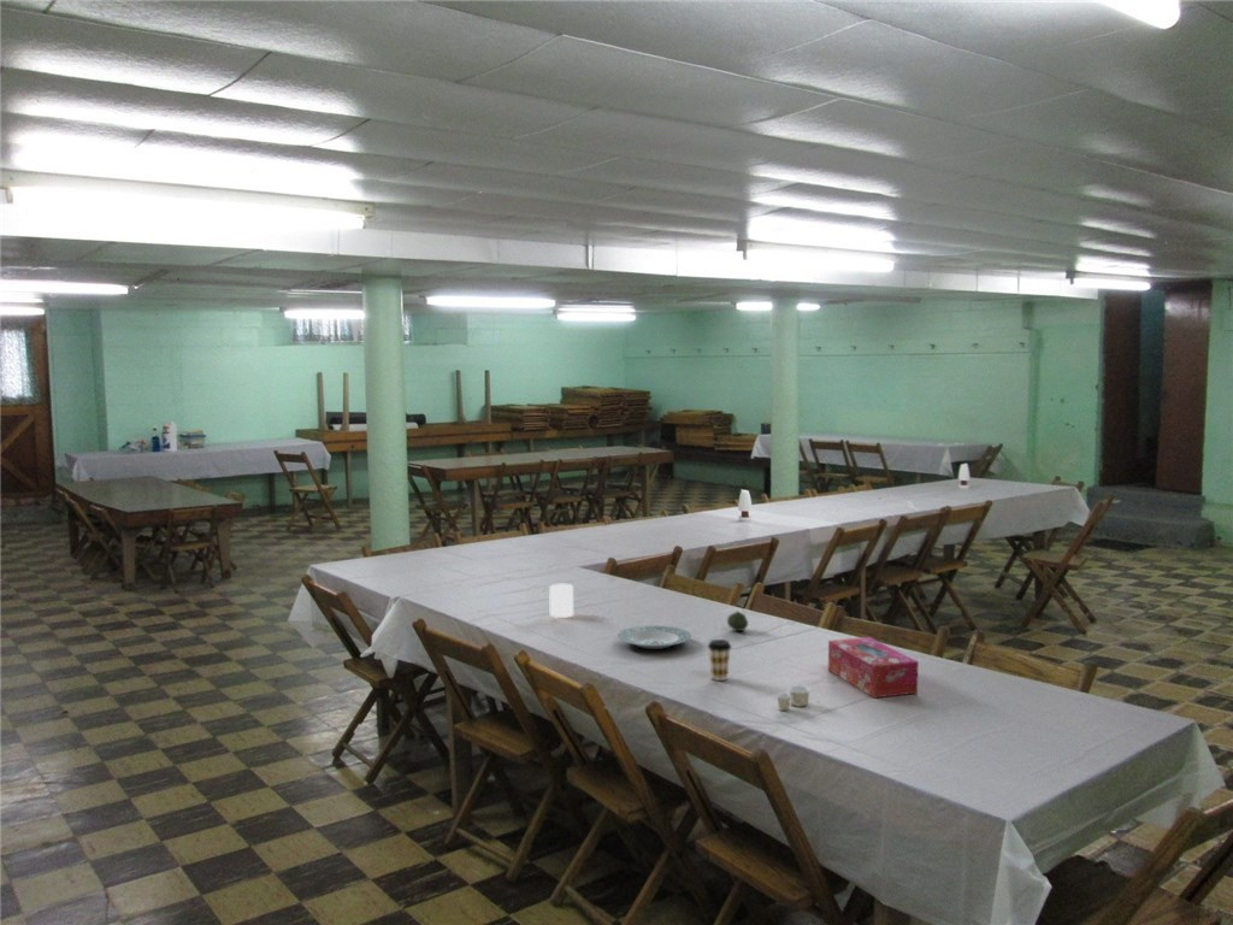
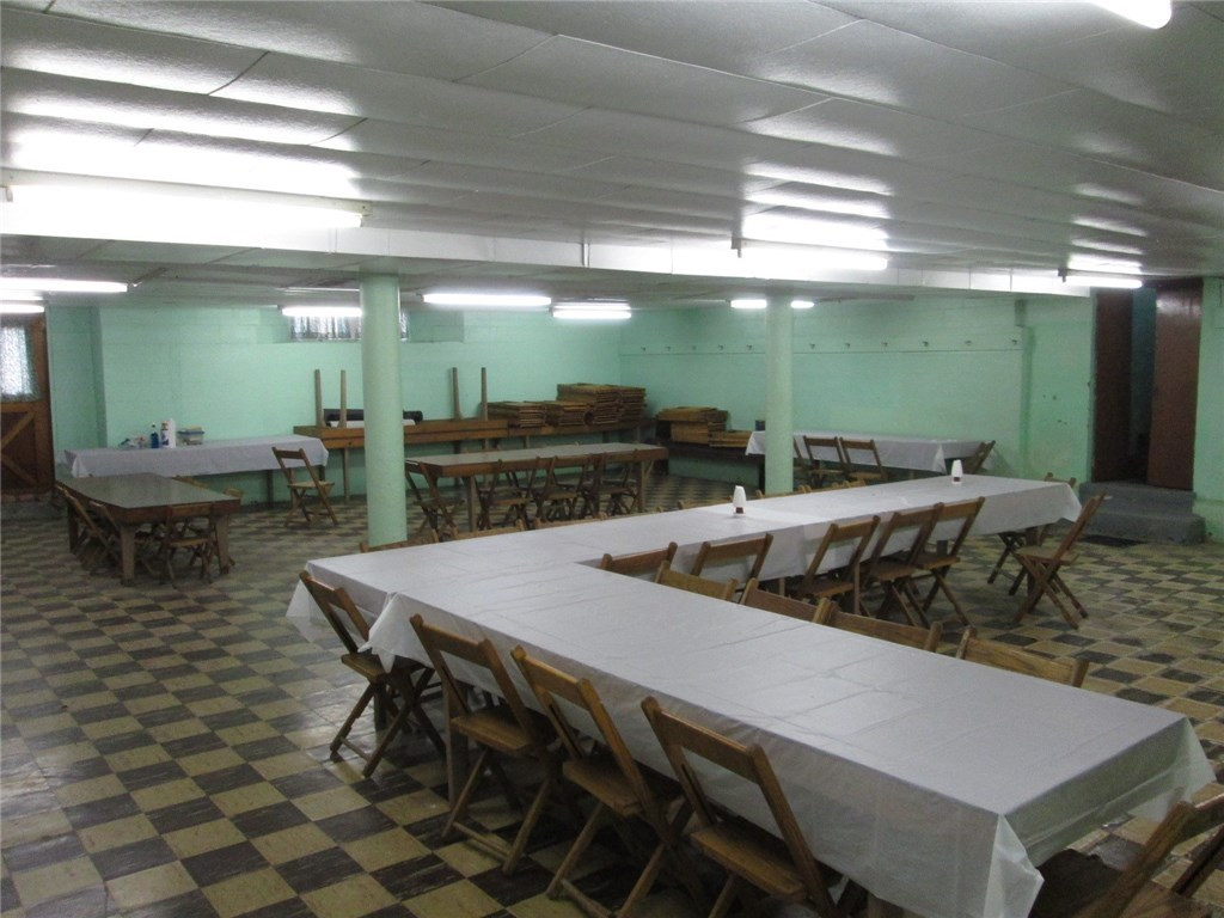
- tissue box (871, 665)
- plate (654, 640)
- fruit (737, 620)
- cup (561, 600)
- coffee cup (719, 660)
- paper cup (792, 697)
